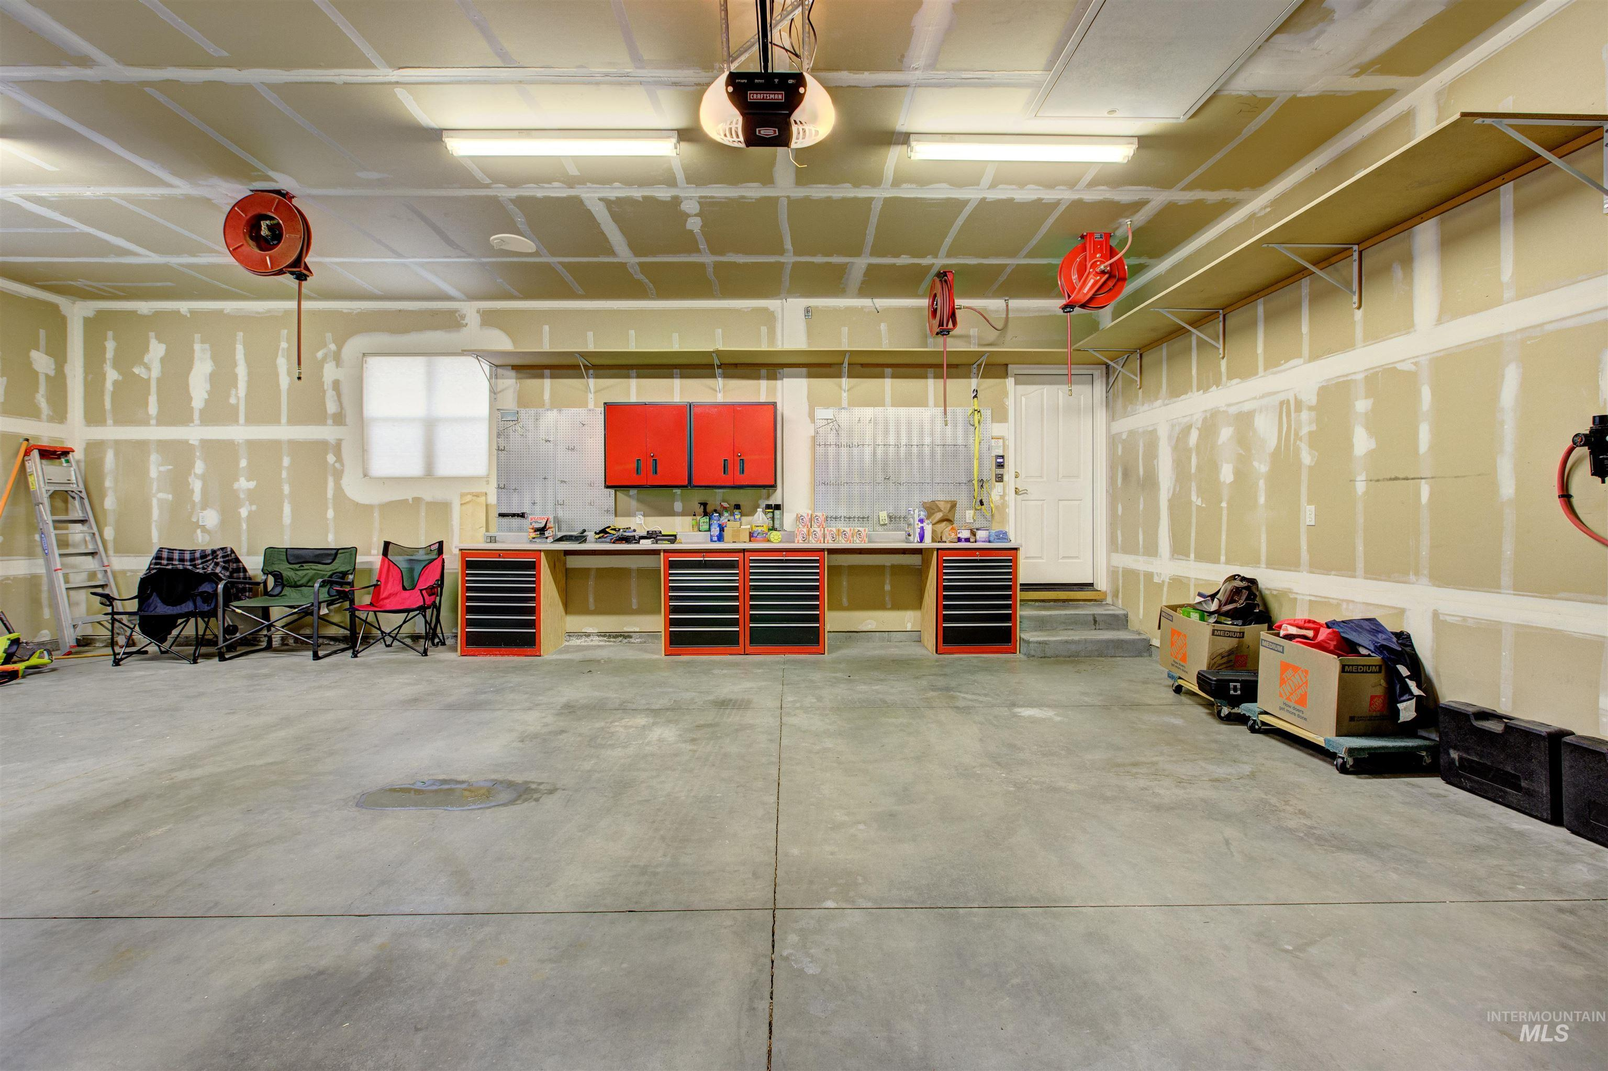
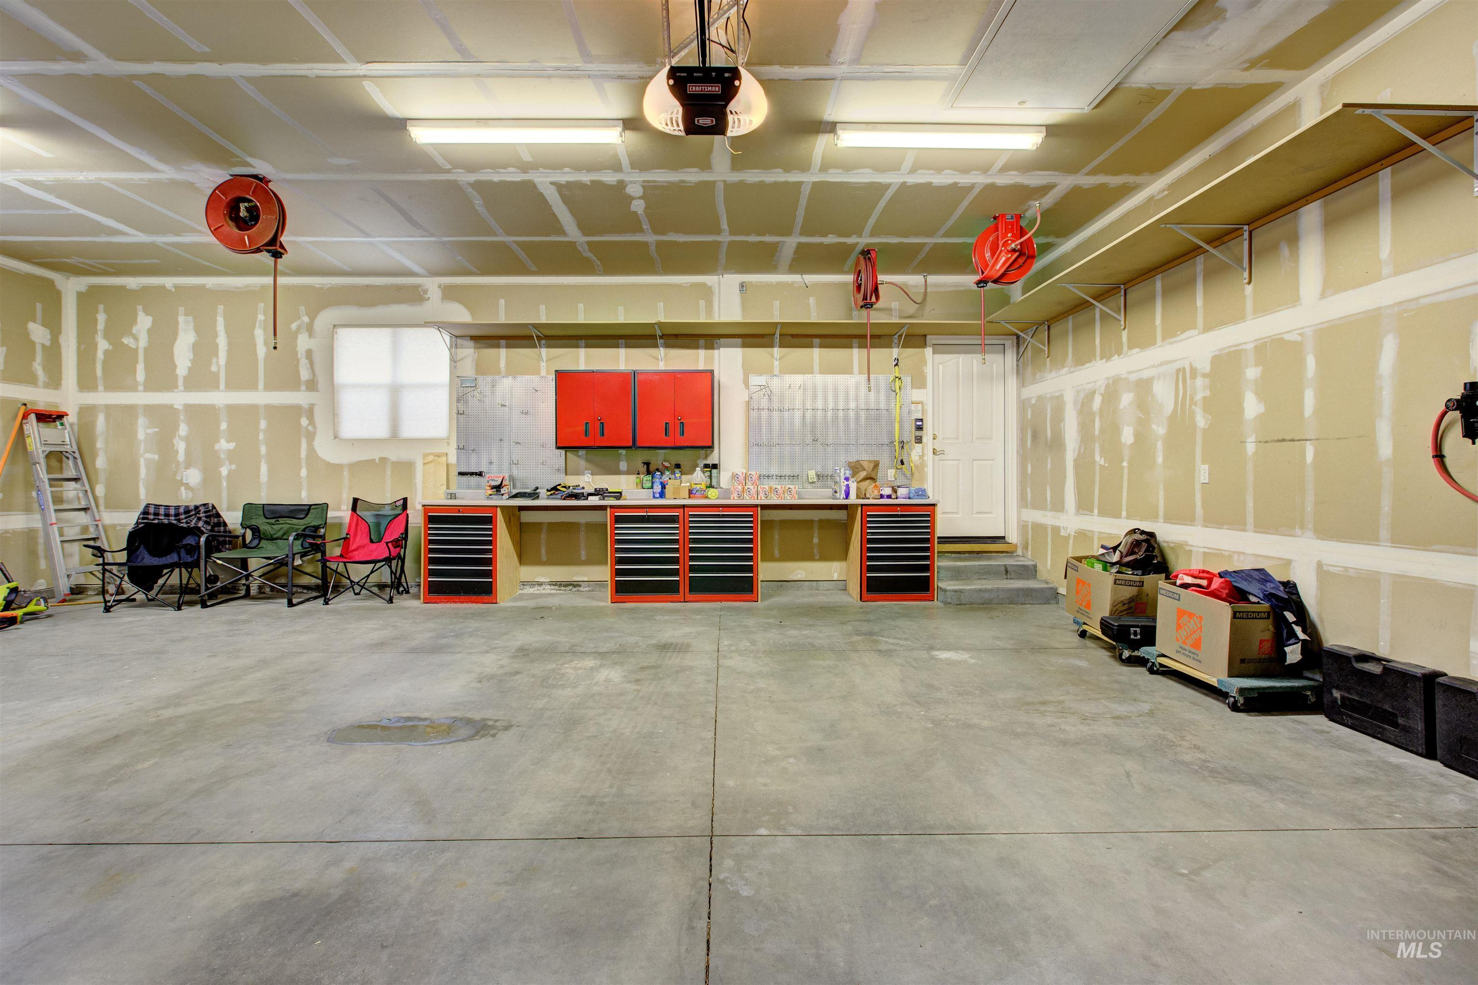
- smoke detector (513, 245)
